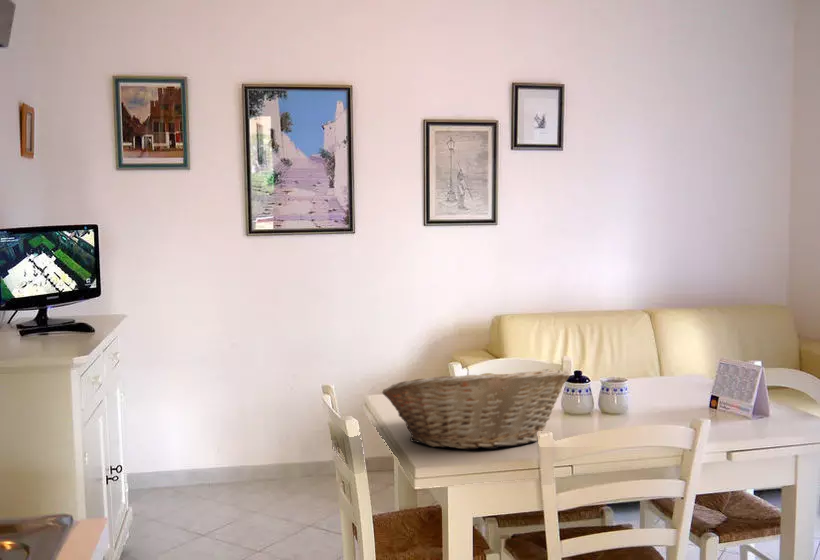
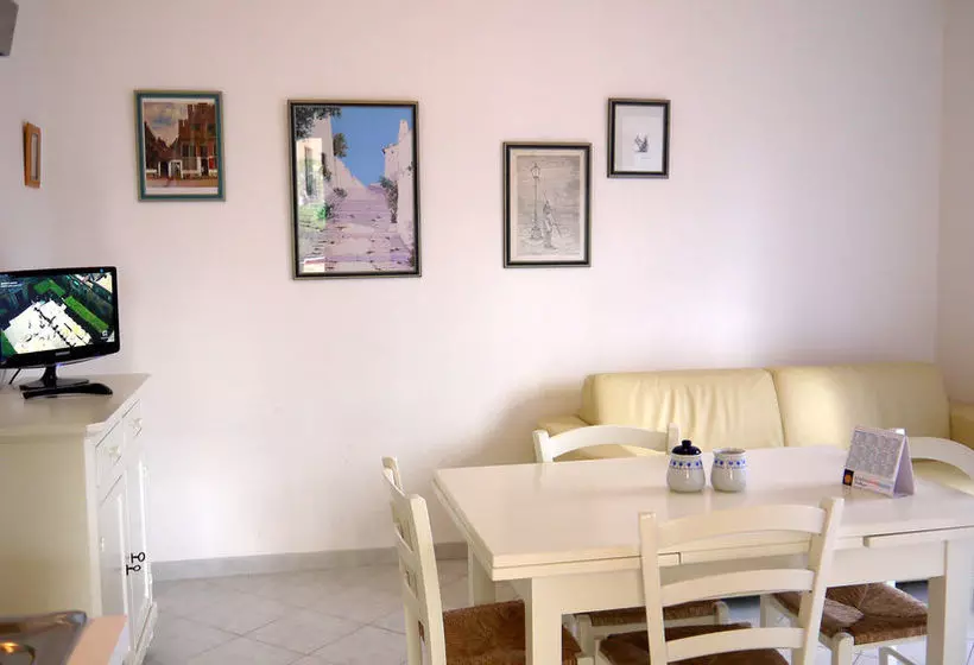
- fruit basket (476, 399)
